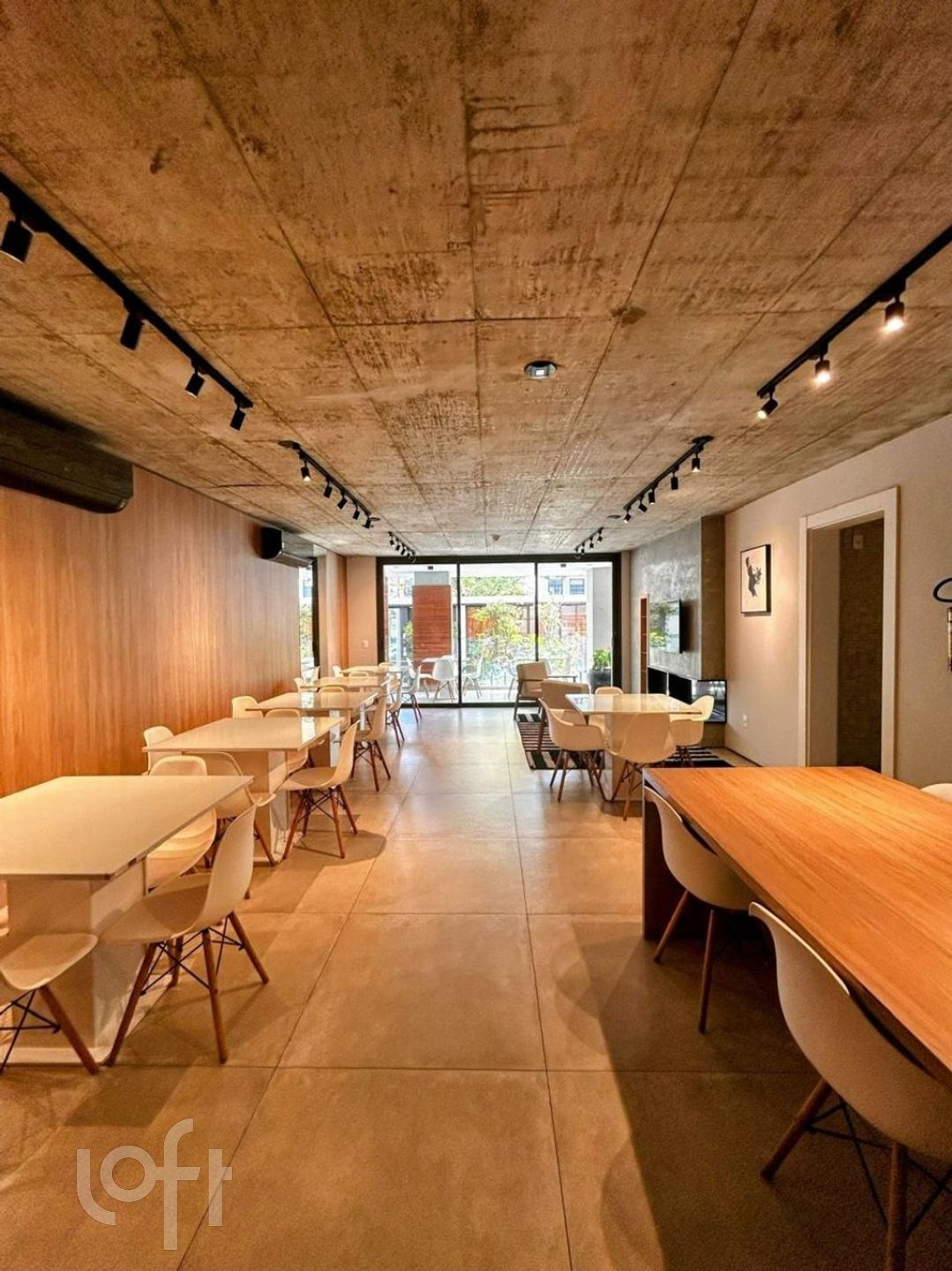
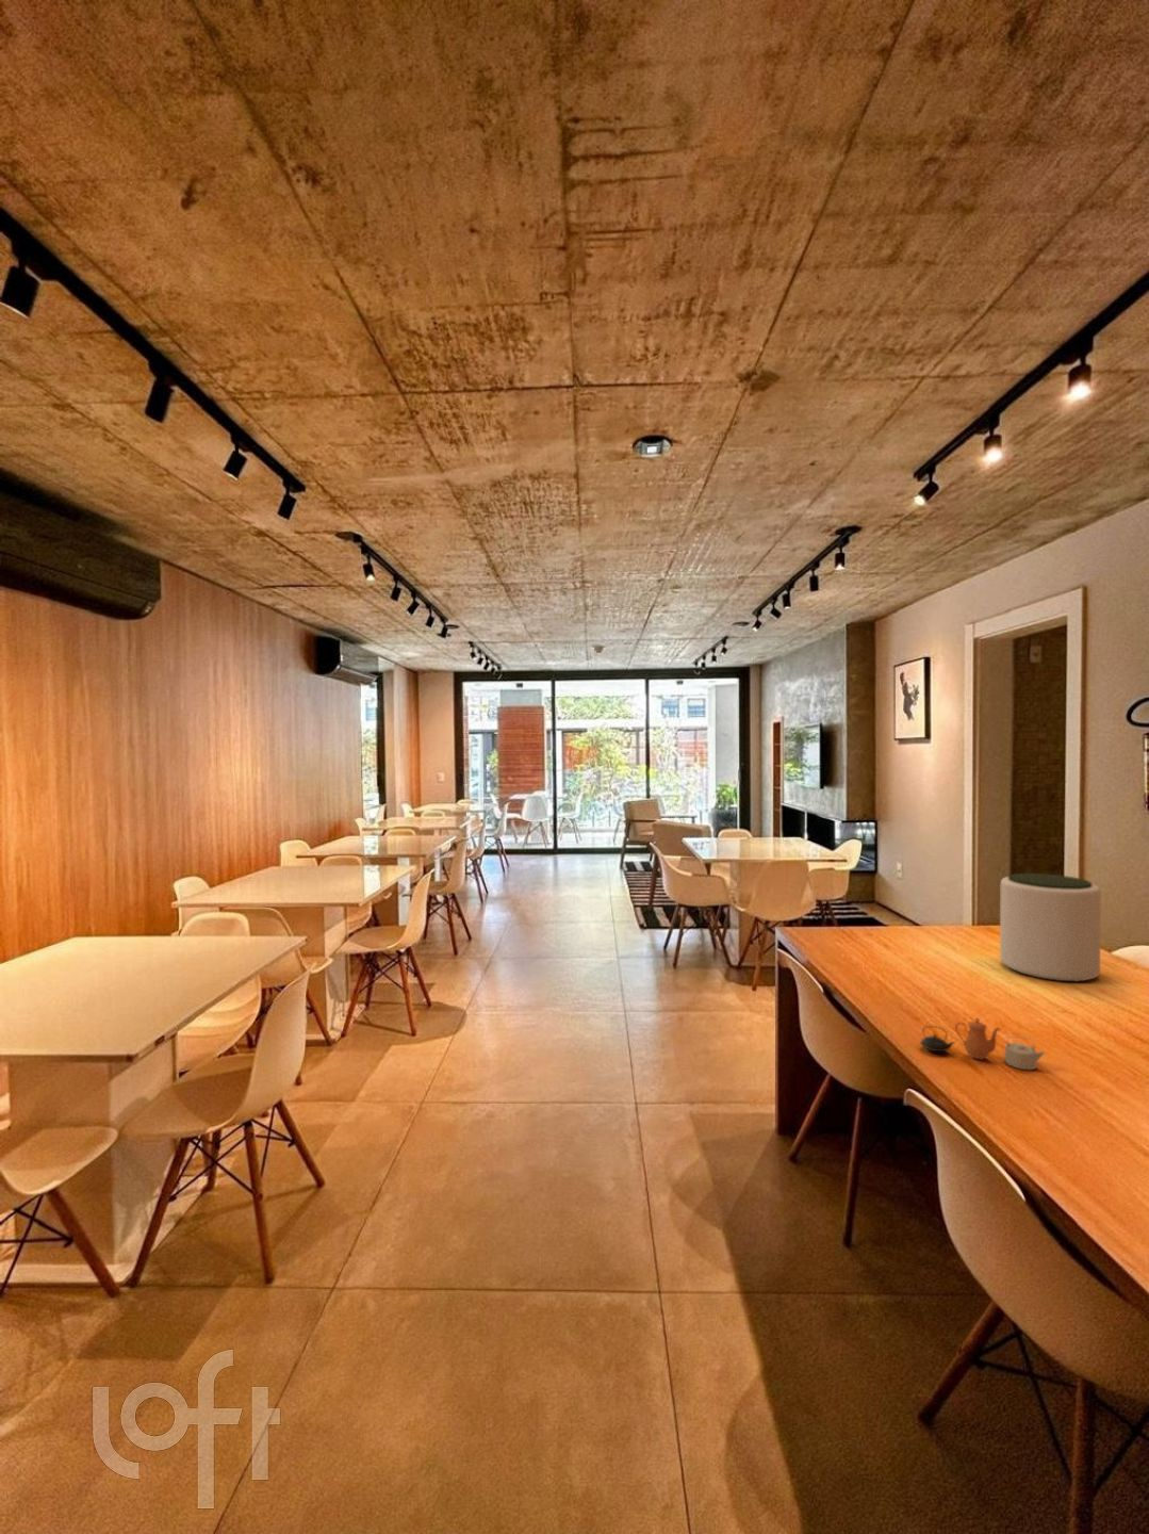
+ plant pot (1048, 925)
+ teapot (980, 1038)
